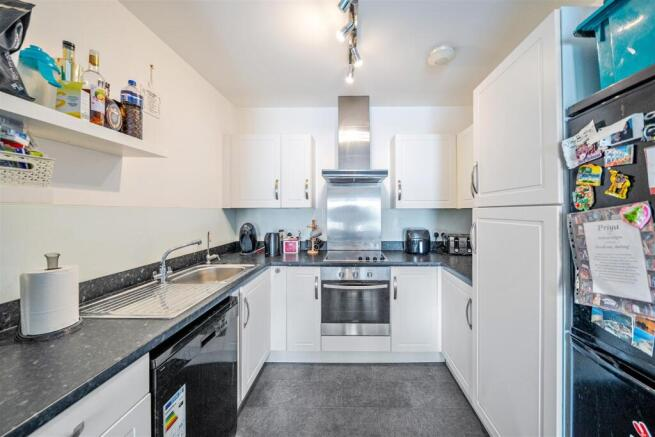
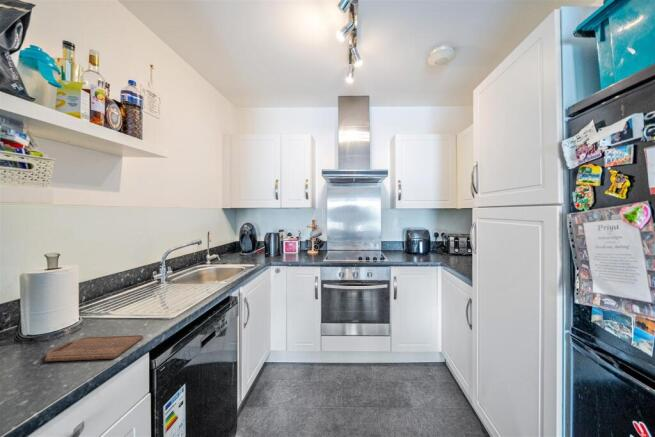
+ cutting board (93, 347)
